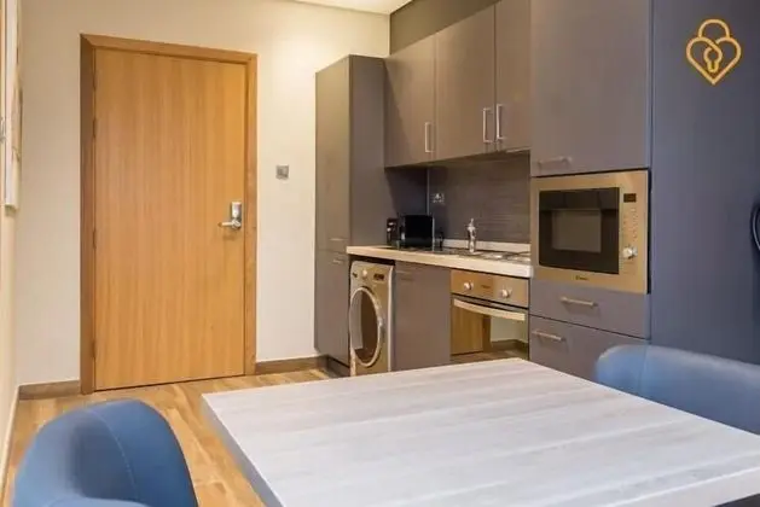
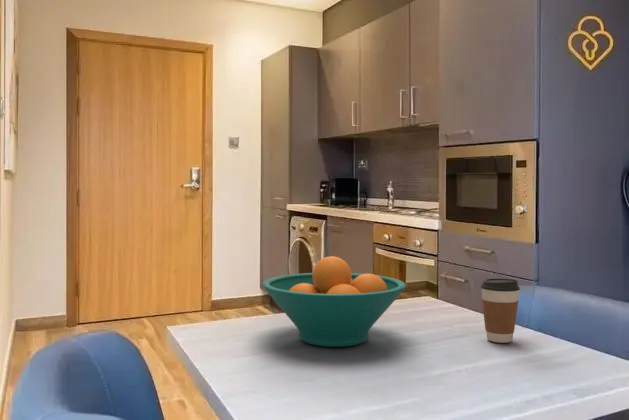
+ fruit bowl (333, 297)
+ coffee cup (499, 309)
